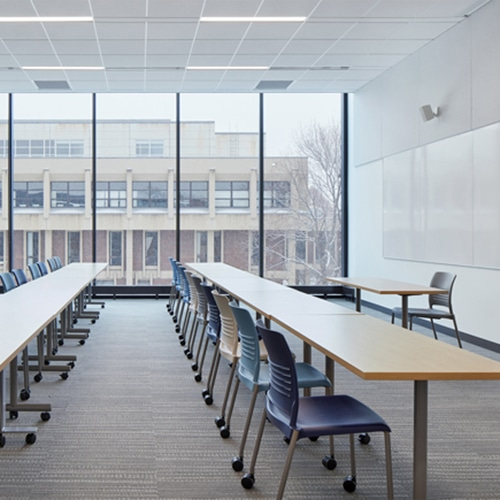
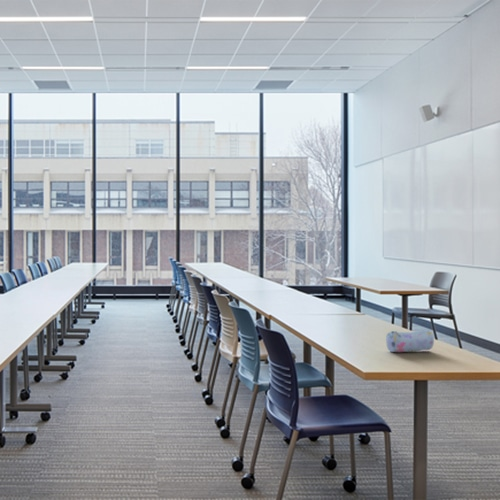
+ pencil case (409, 340)
